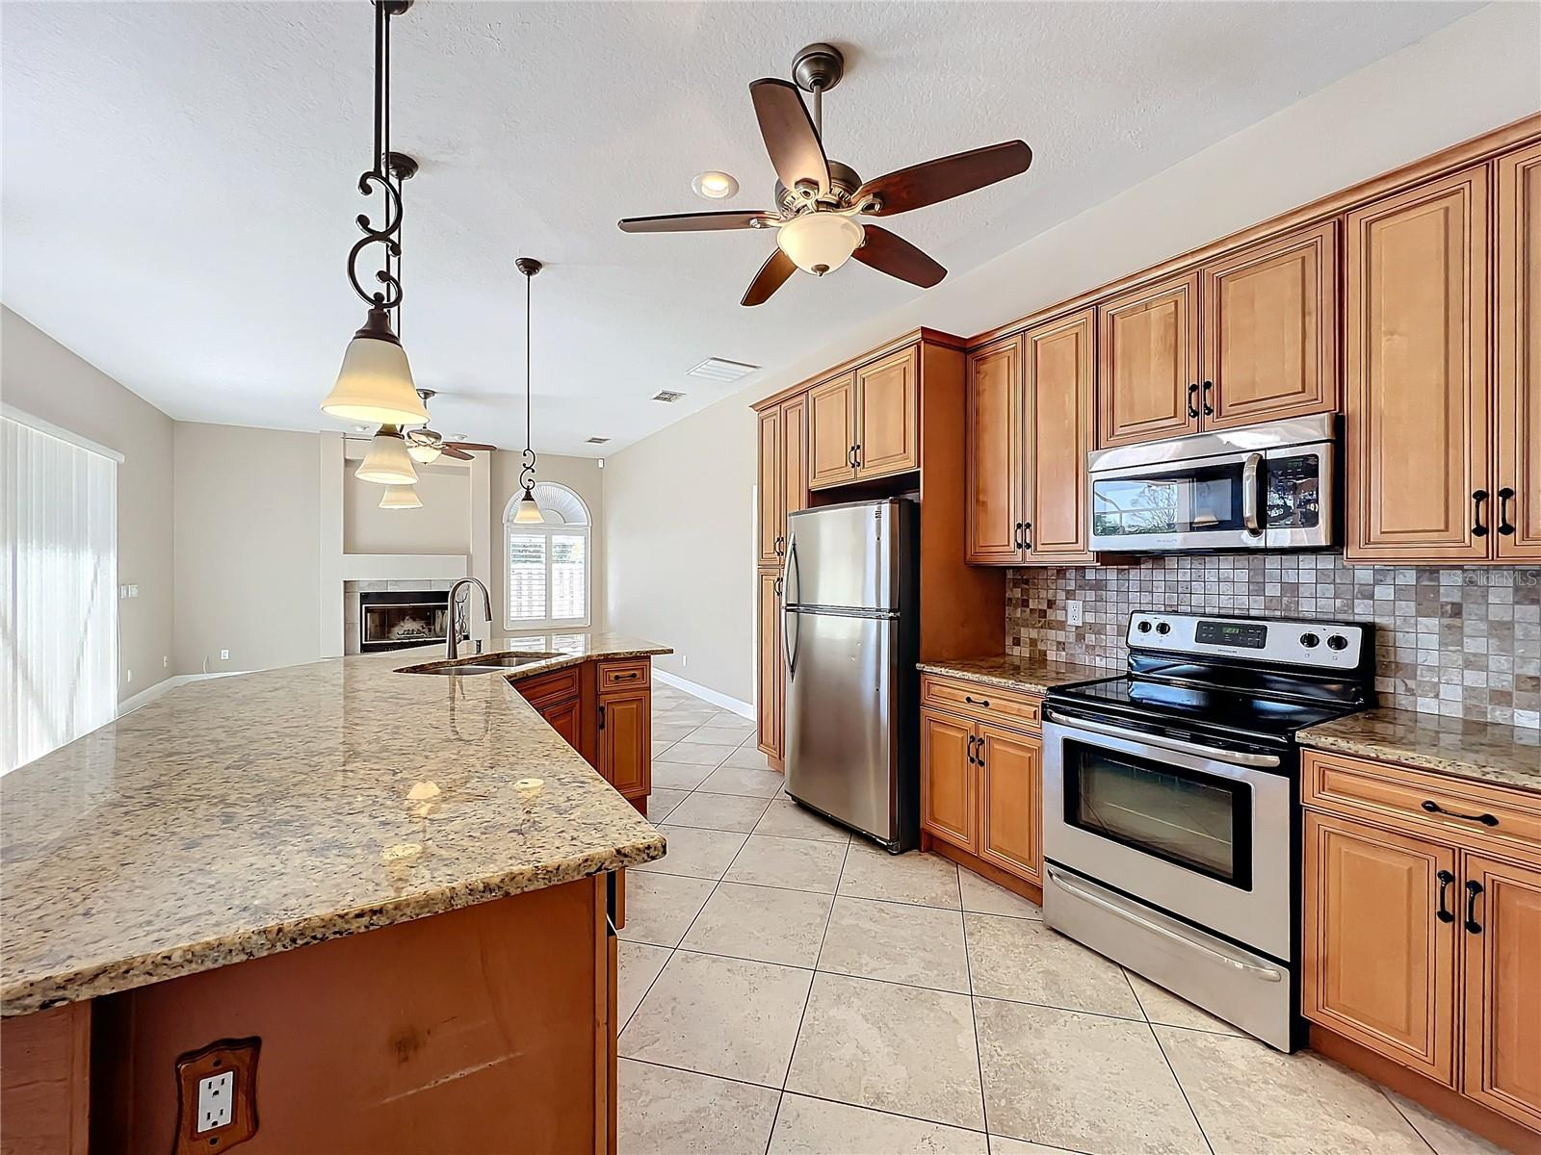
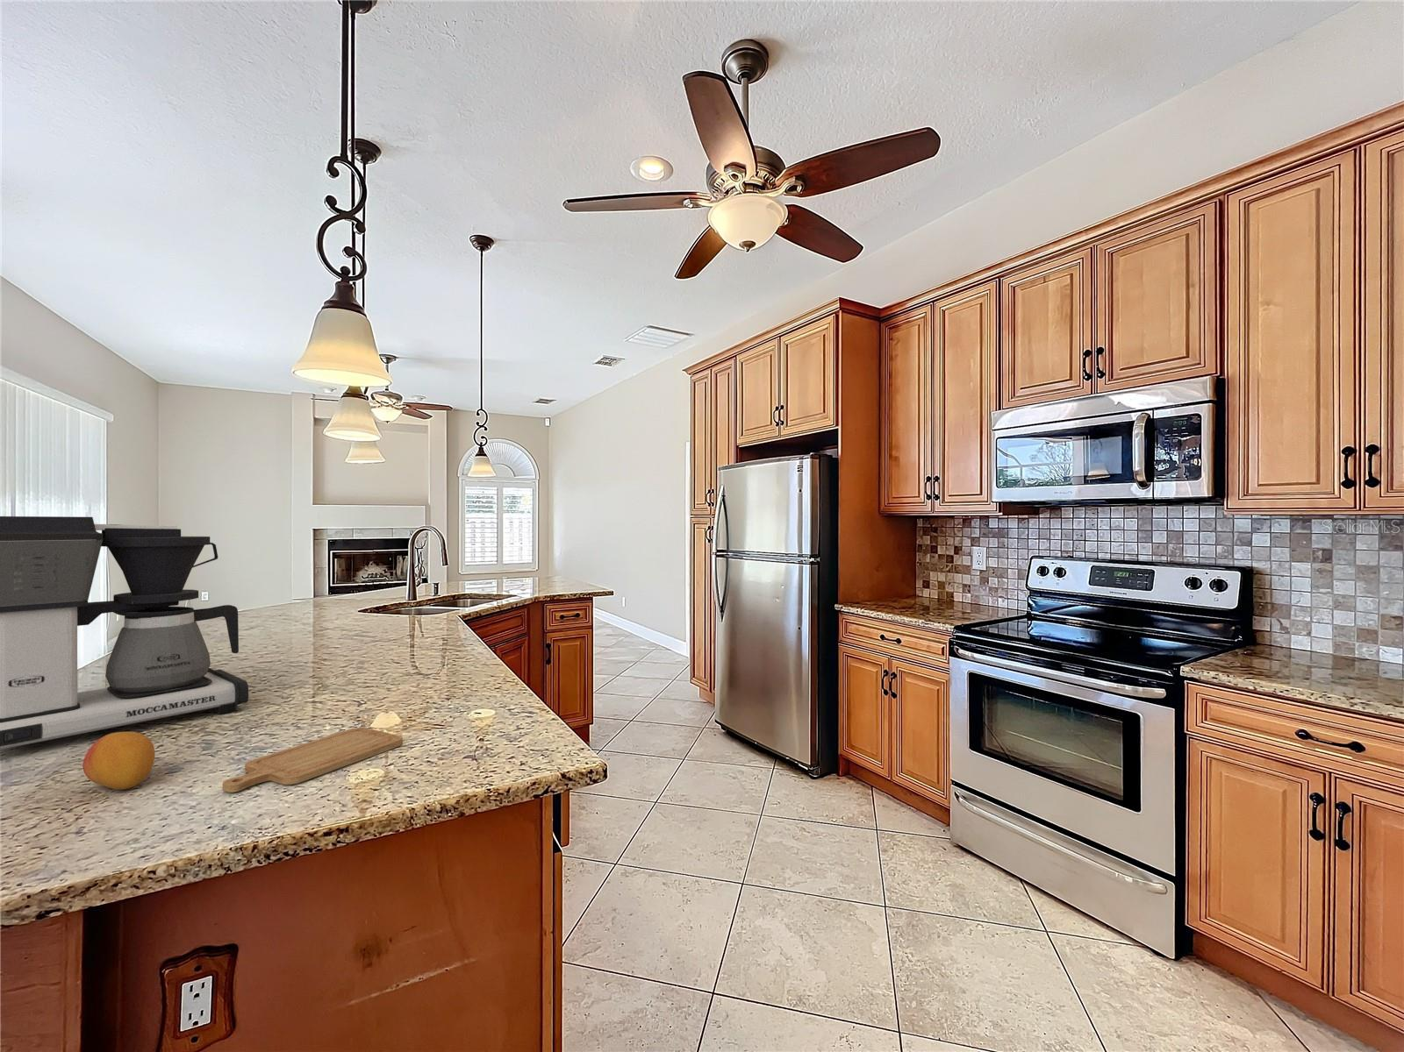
+ coffee maker (109, 612)
+ fruit (122, 758)
+ chopping board (313, 757)
